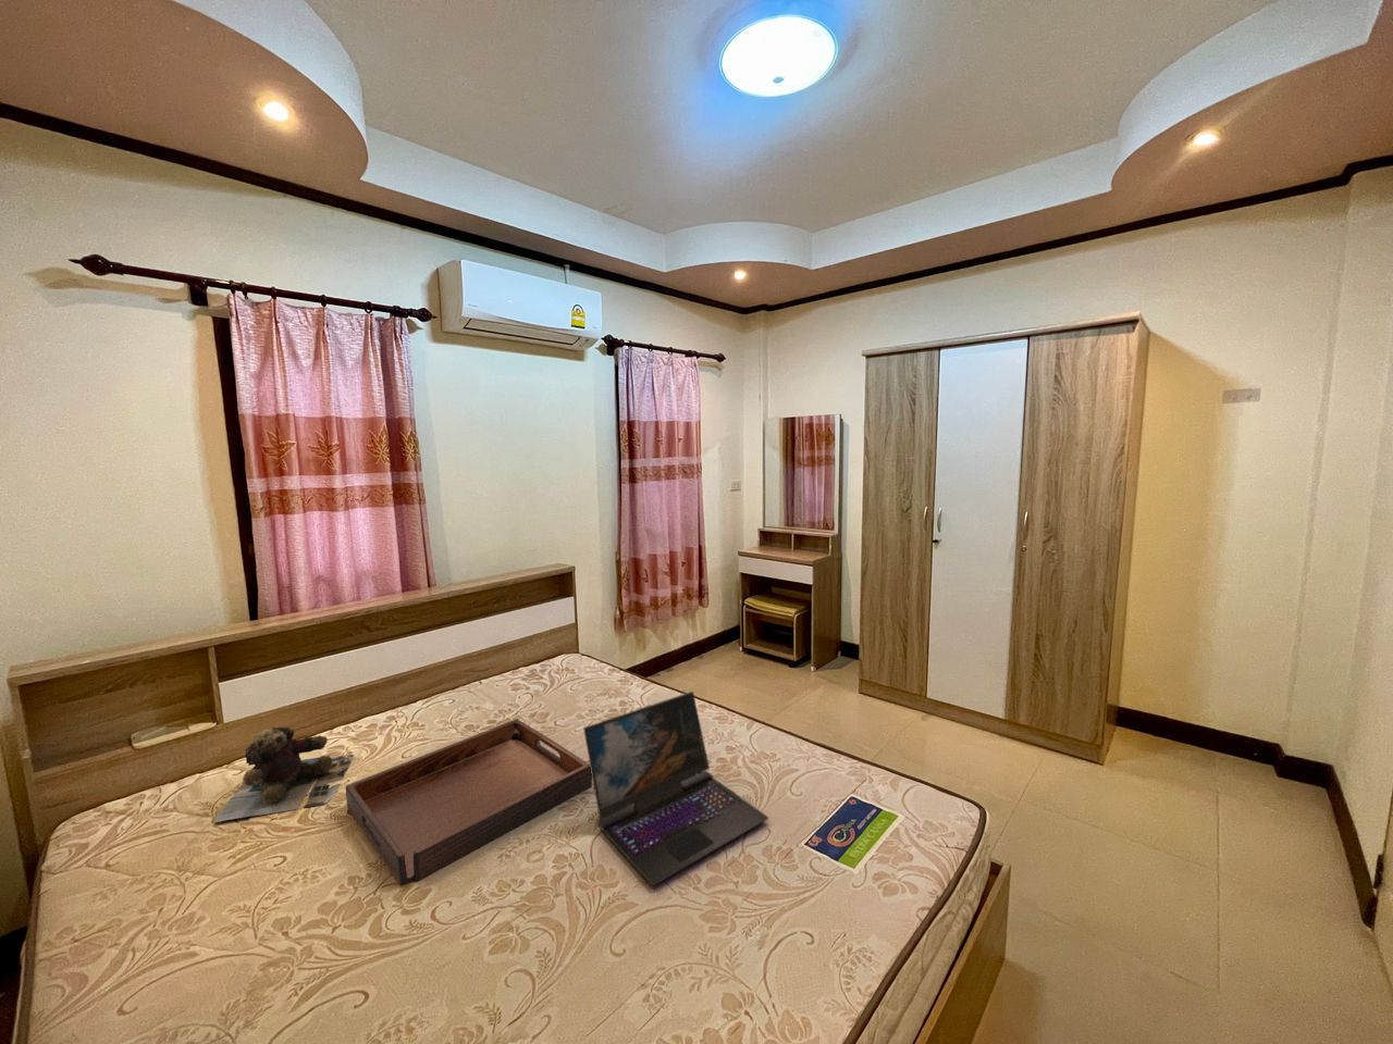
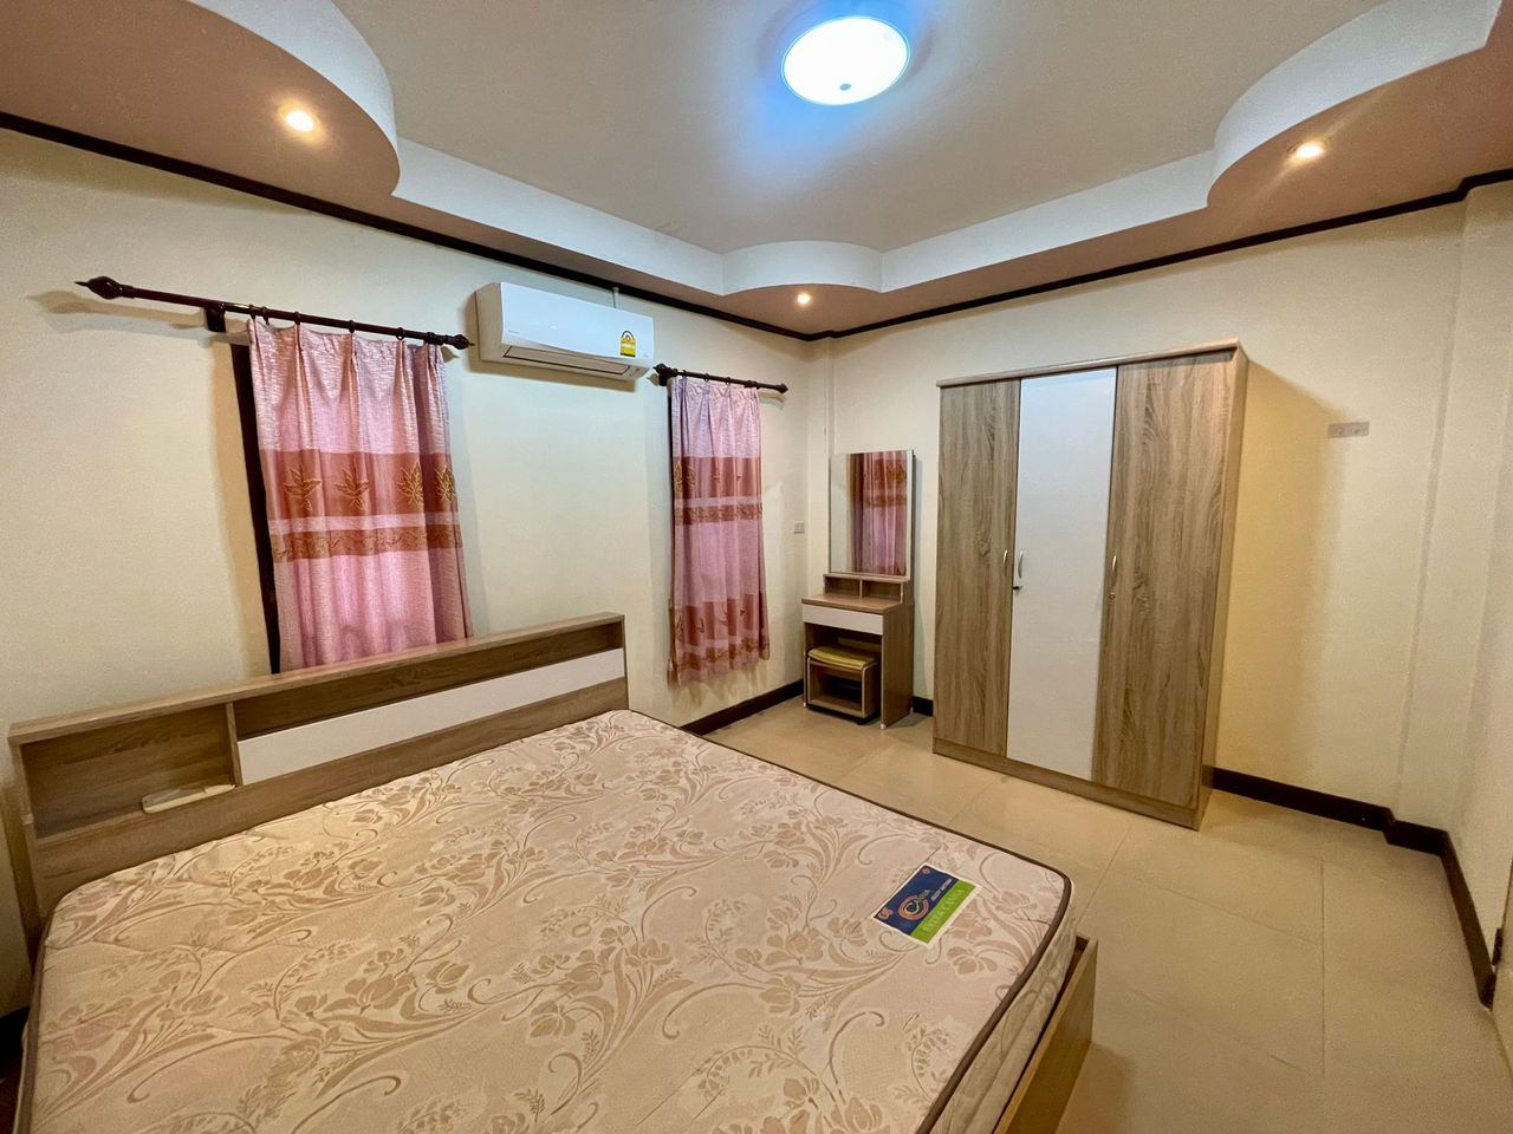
- teddy bear (292, 758)
- serving tray (472, 786)
- laptop (675, 774)
